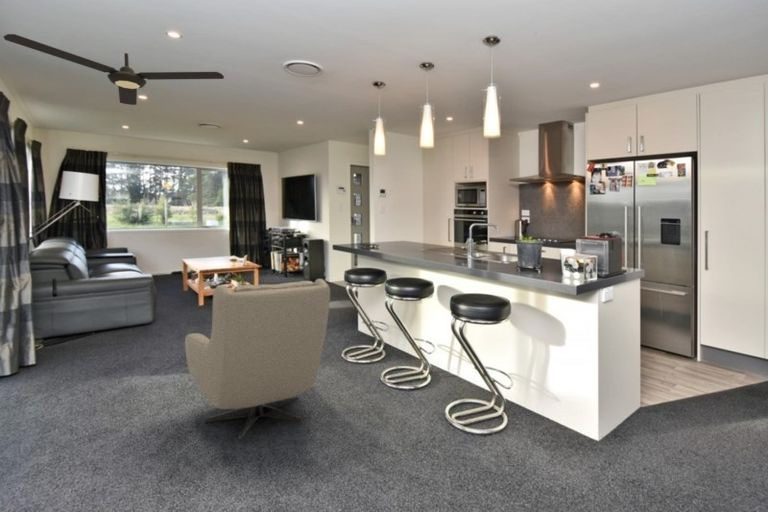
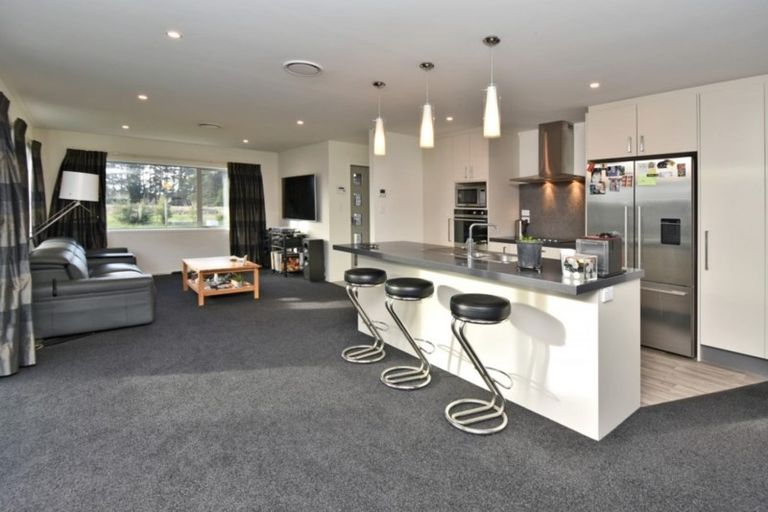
- armchair (261, 351)
- ceiling fan (127, 77)
